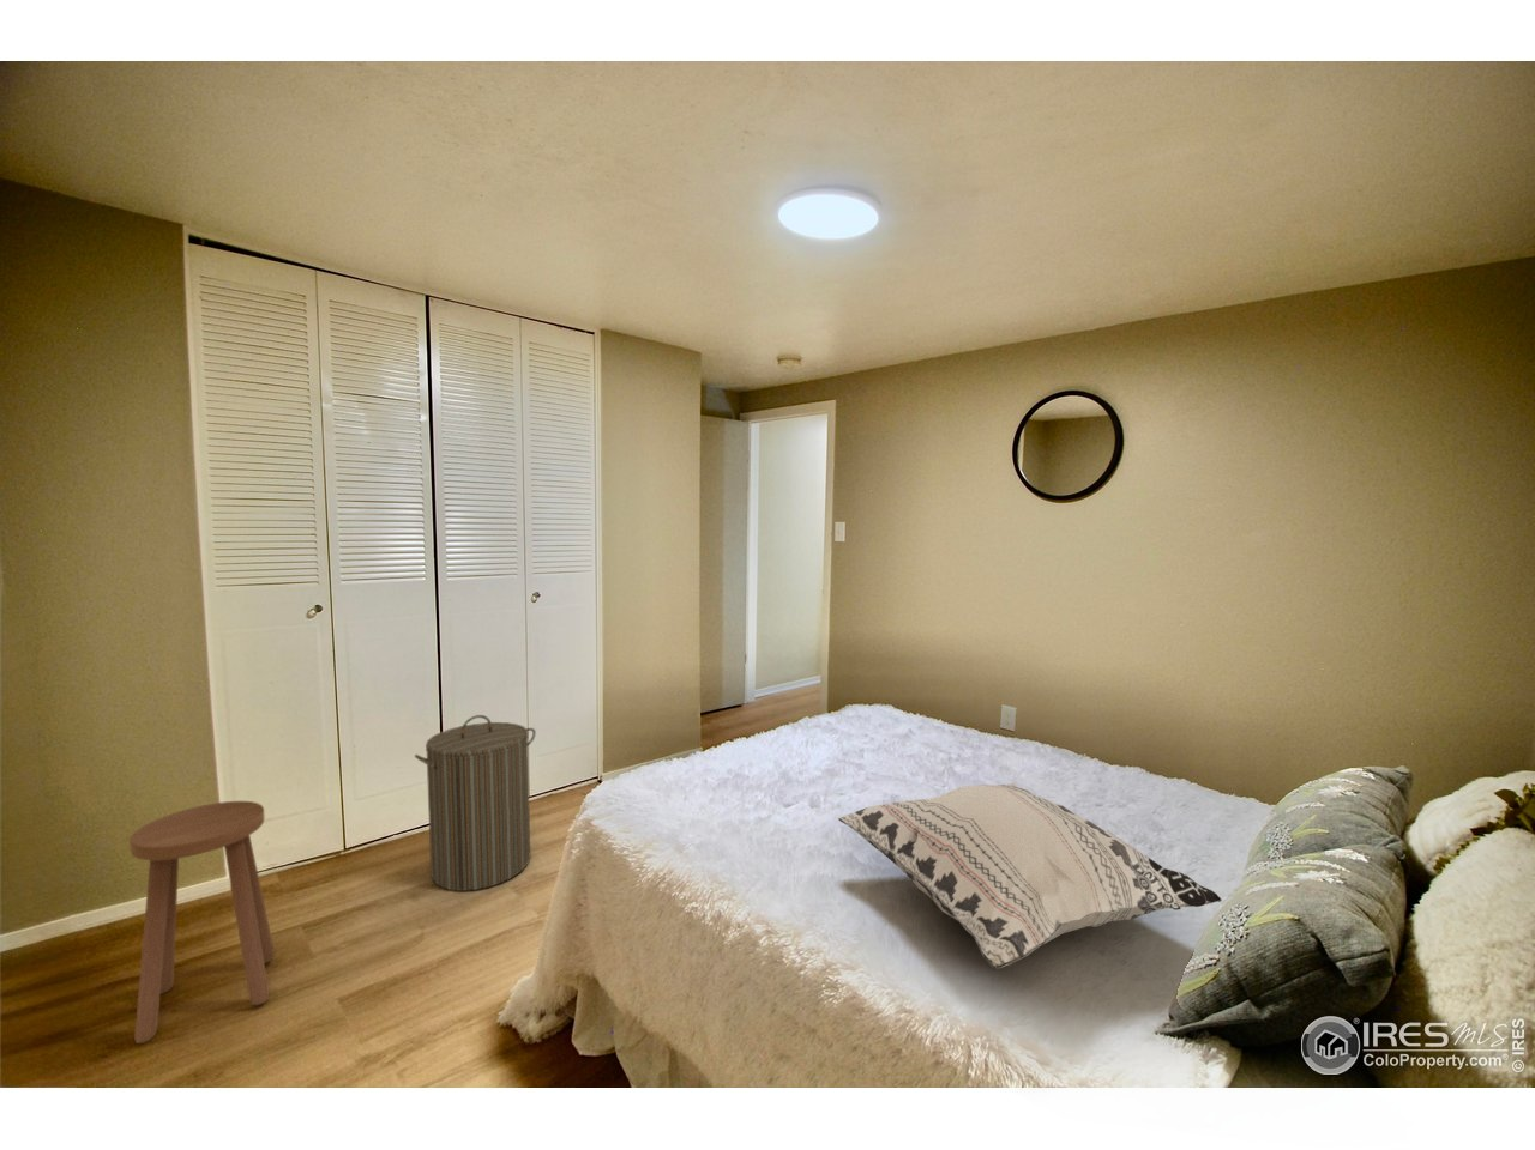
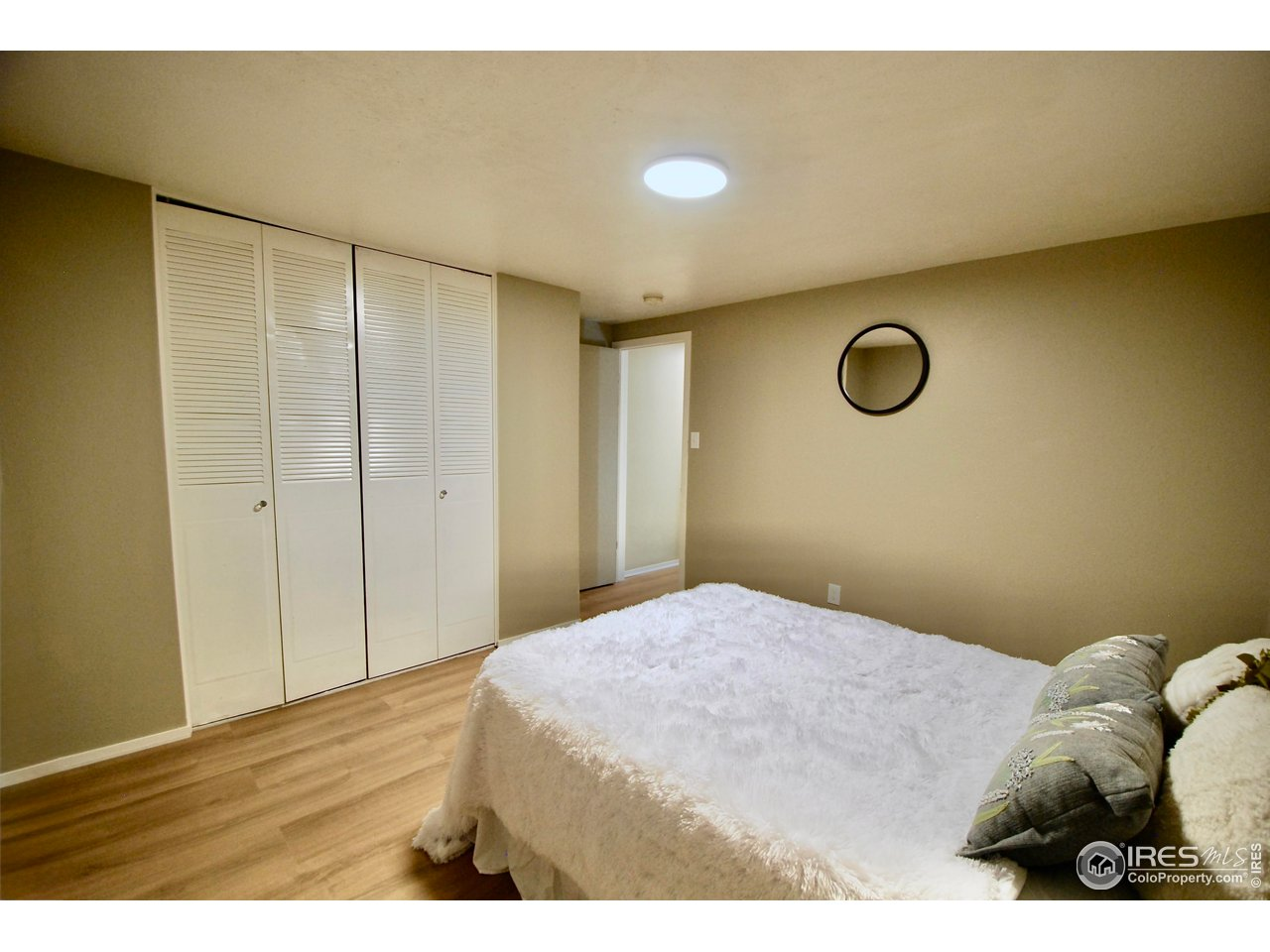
- decorative pillow (1008, 853)
- laundry hamper (480, 790)
- stool (233, 906)
